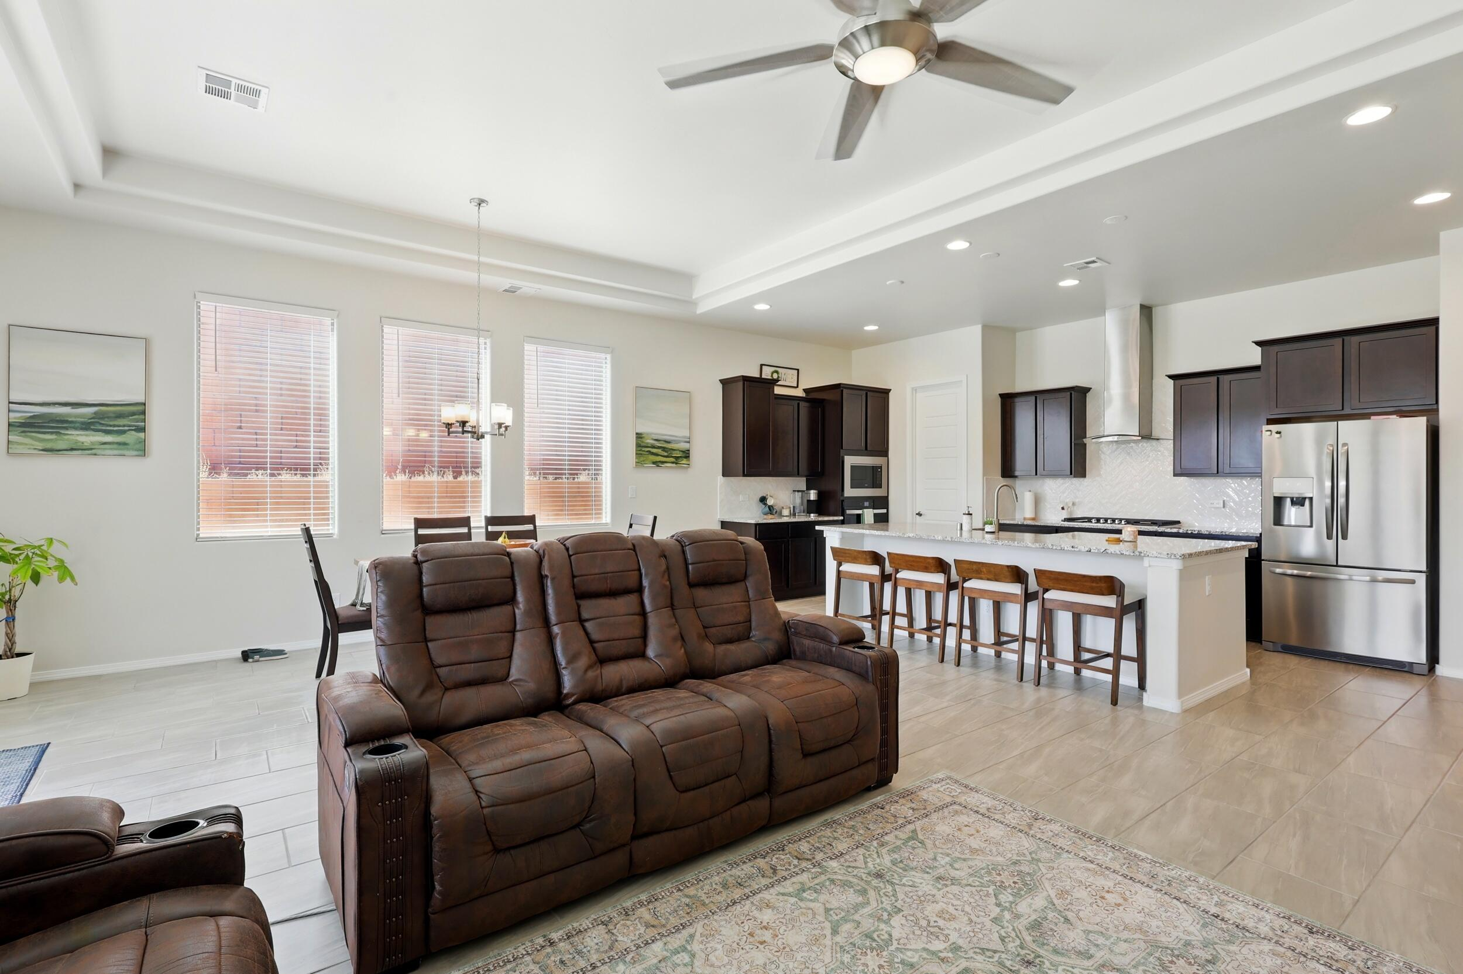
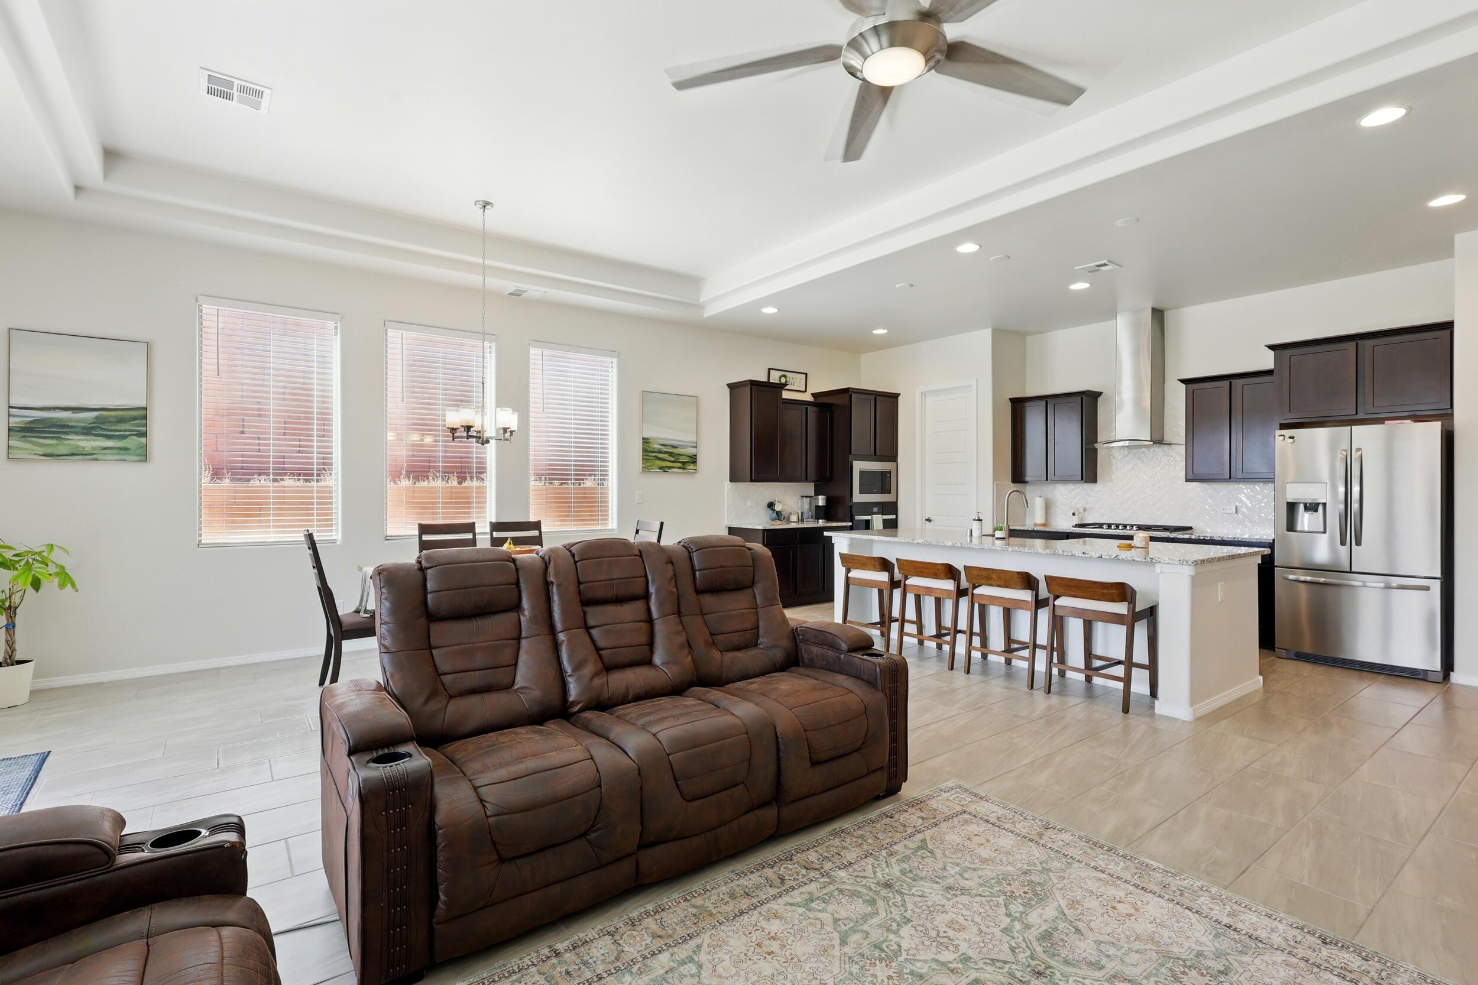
- shoe (264, 653)
